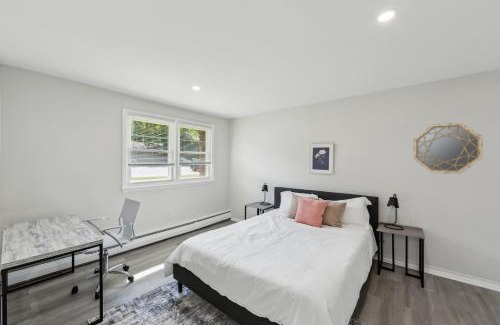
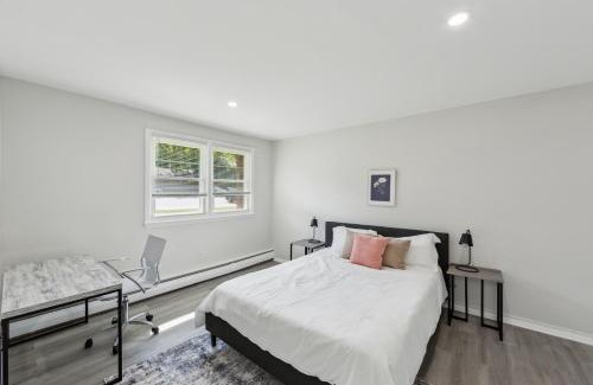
- home mirror (445, 148)
